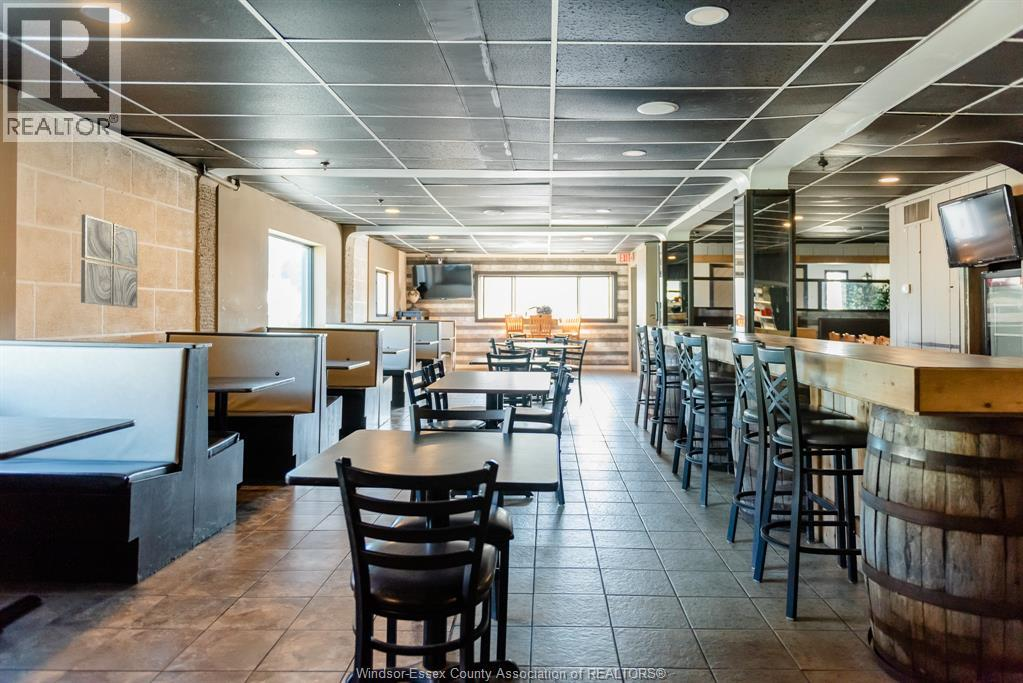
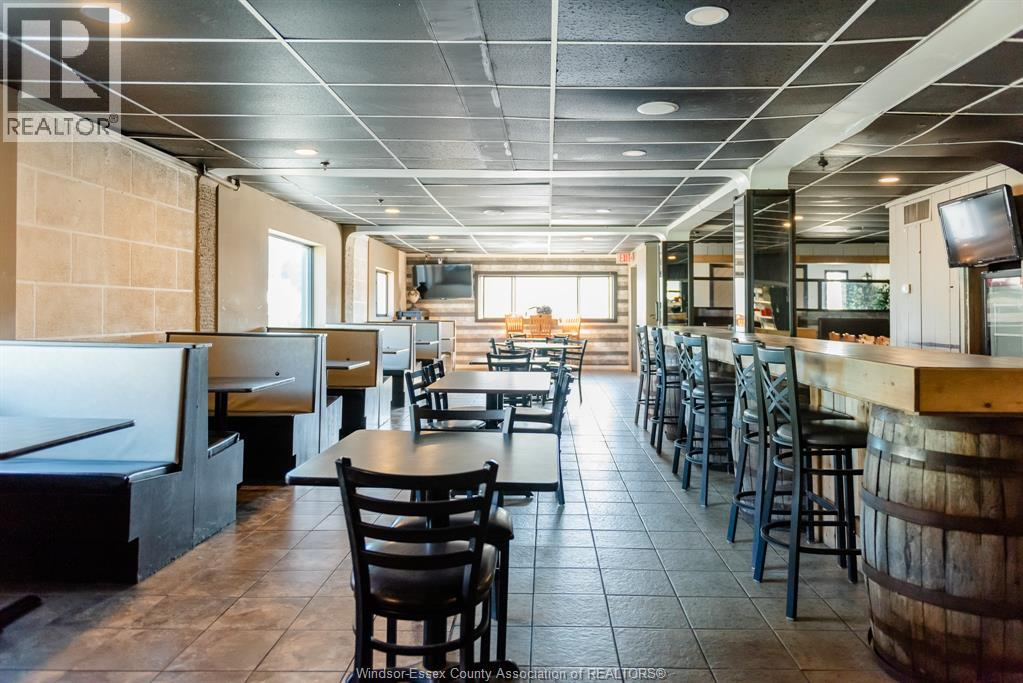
- wall art (111, 263)
